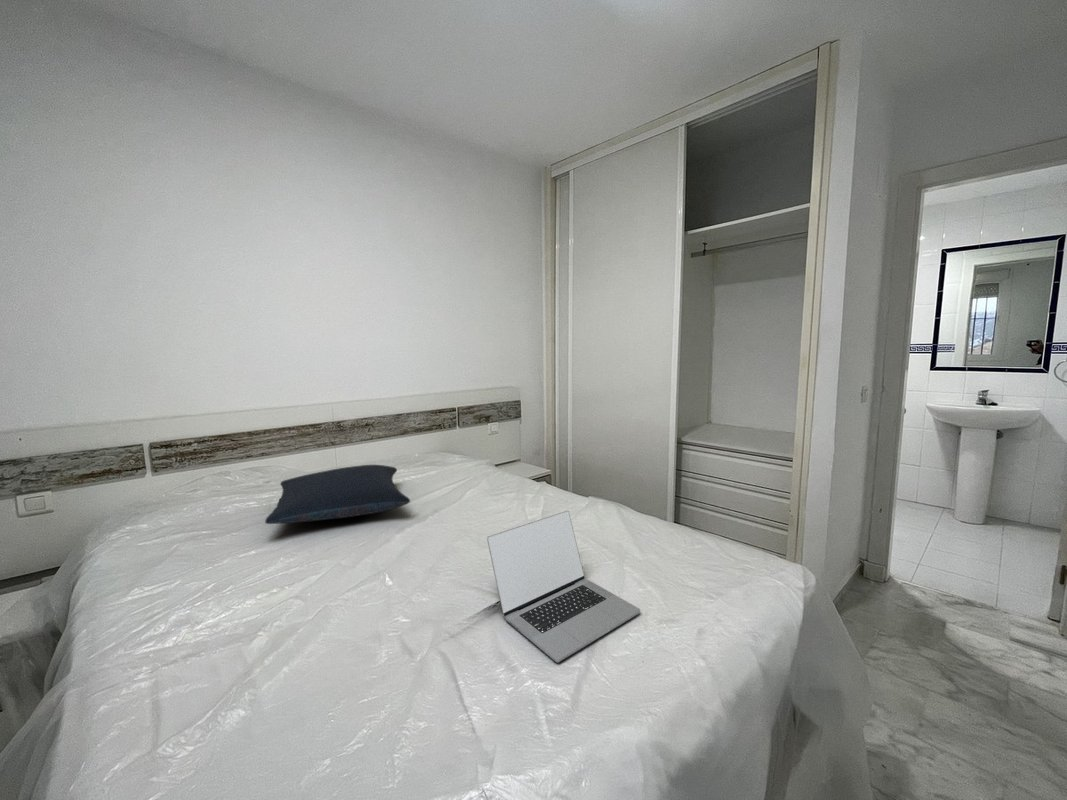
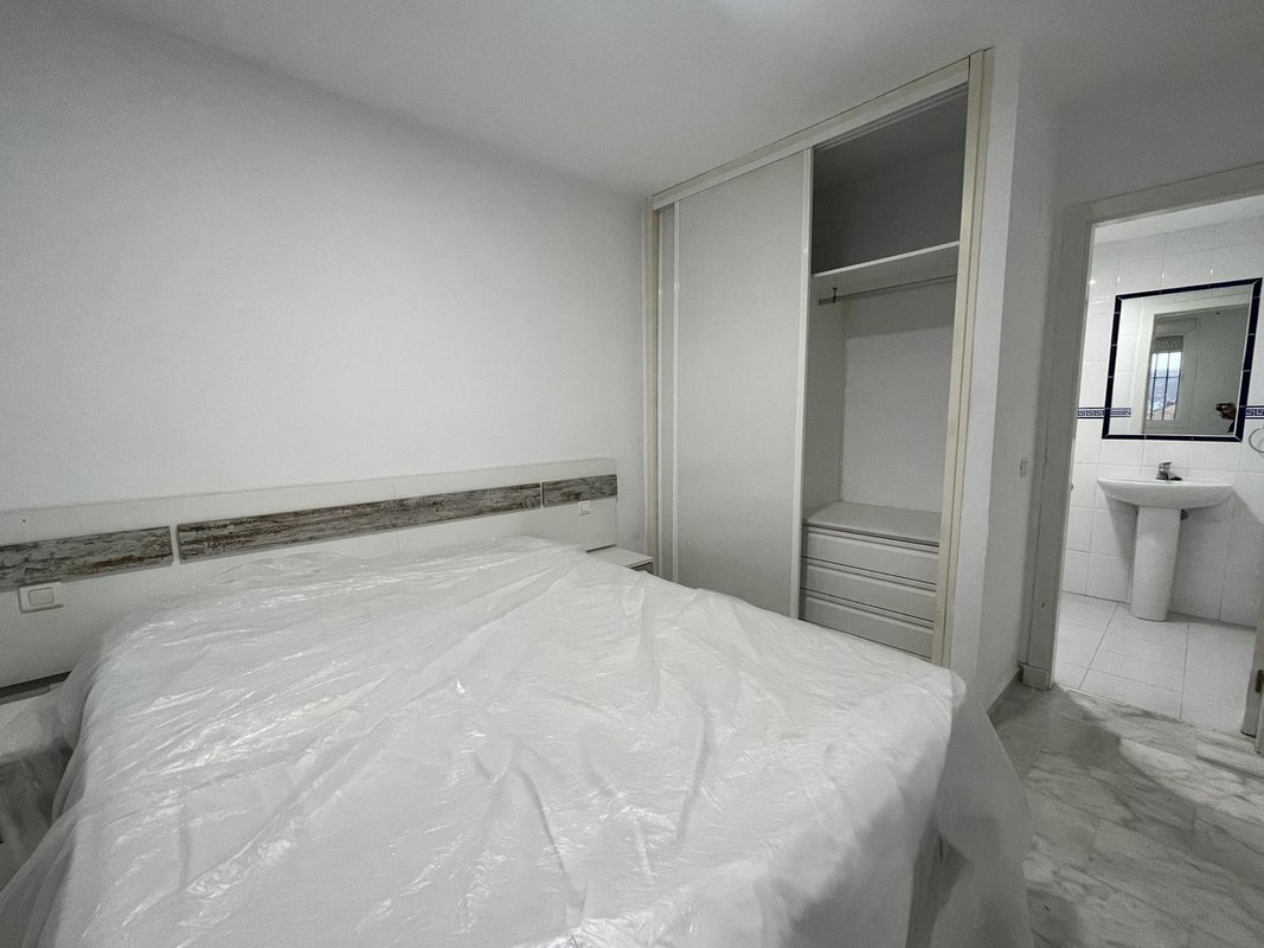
- pillow (341, 491)
- laptop (563, 574)
